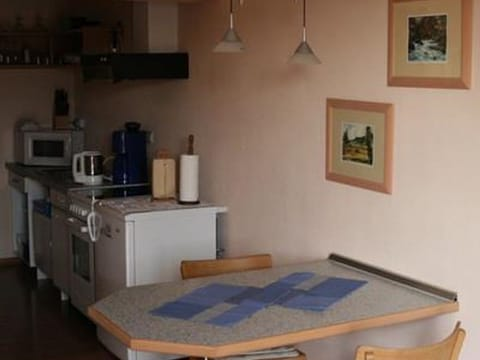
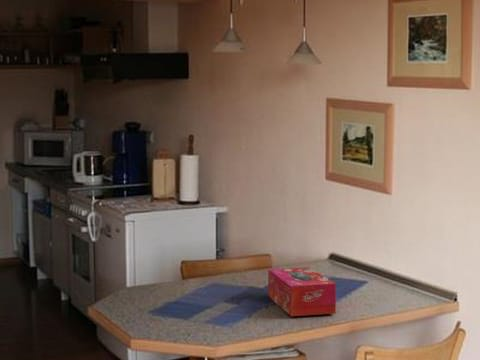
+ tissue box (300, 290)
